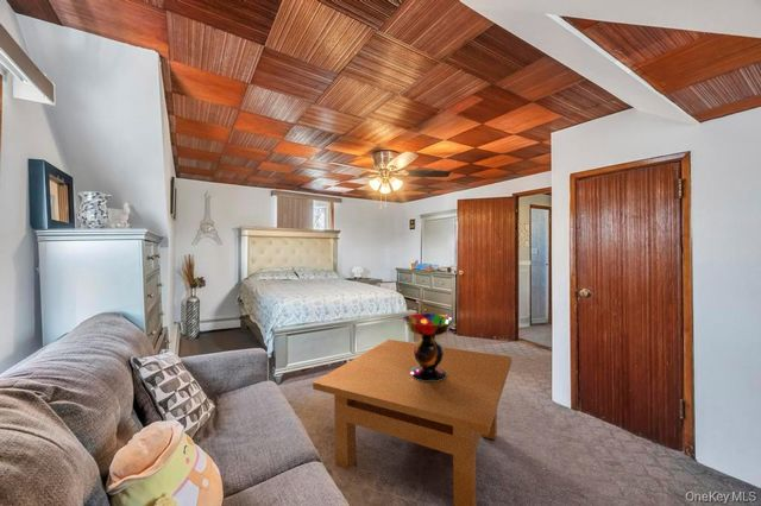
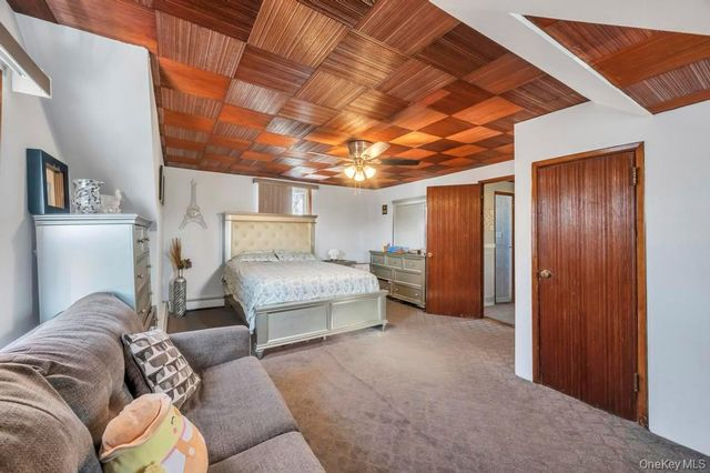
- table (422, 407)
- decorative bowl (428, 346)
